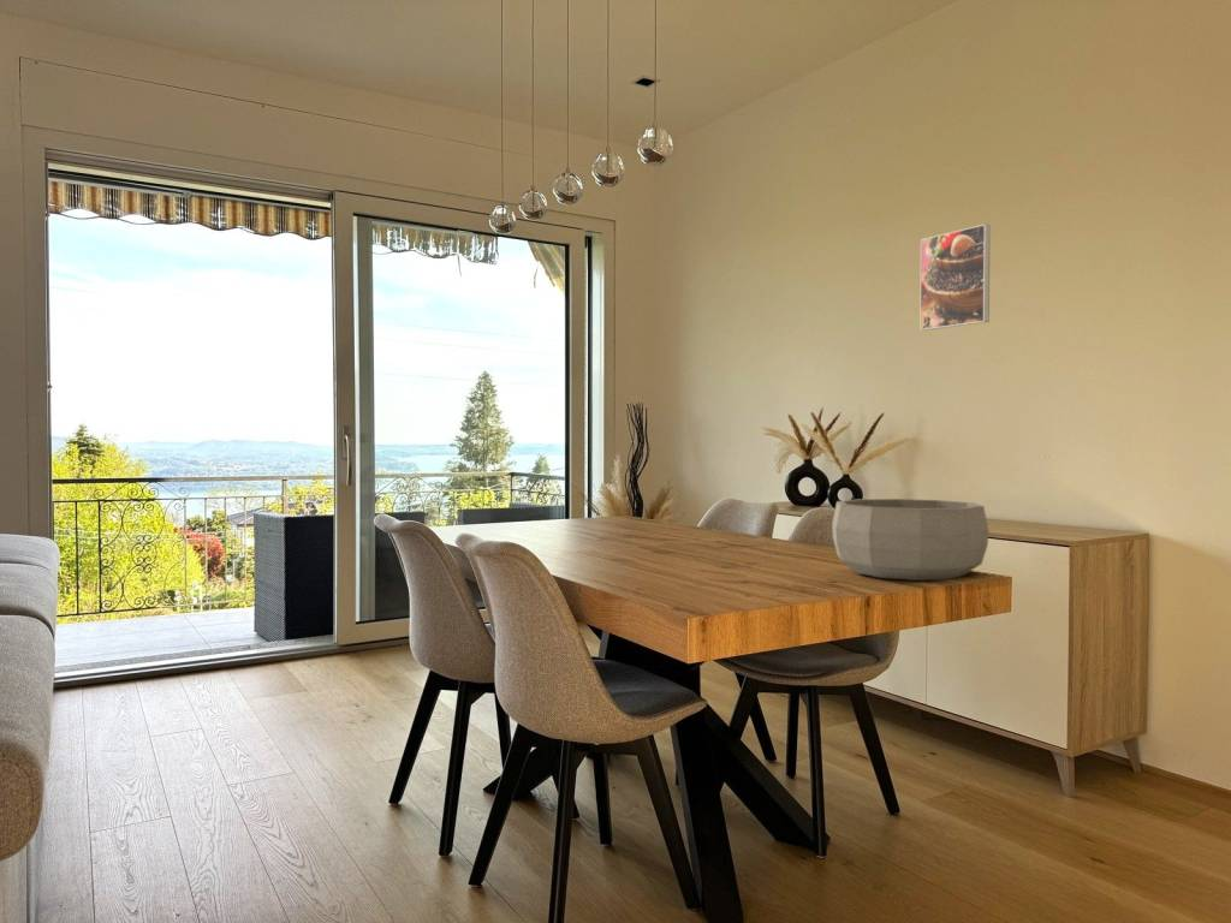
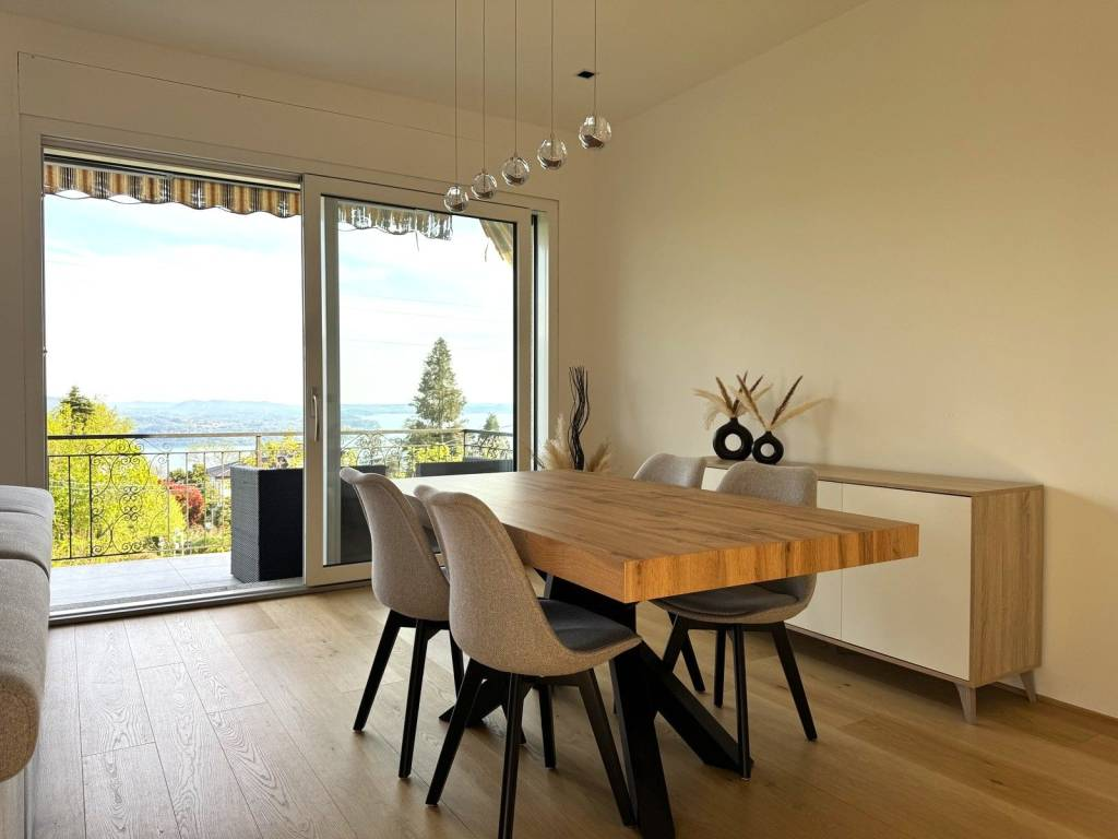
- decorative bowl (906, 537)
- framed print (953, 279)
